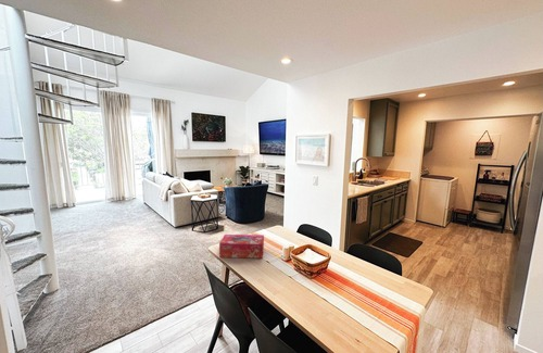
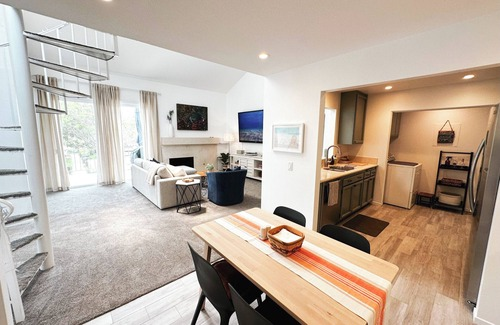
- tissue box (242, 245)
